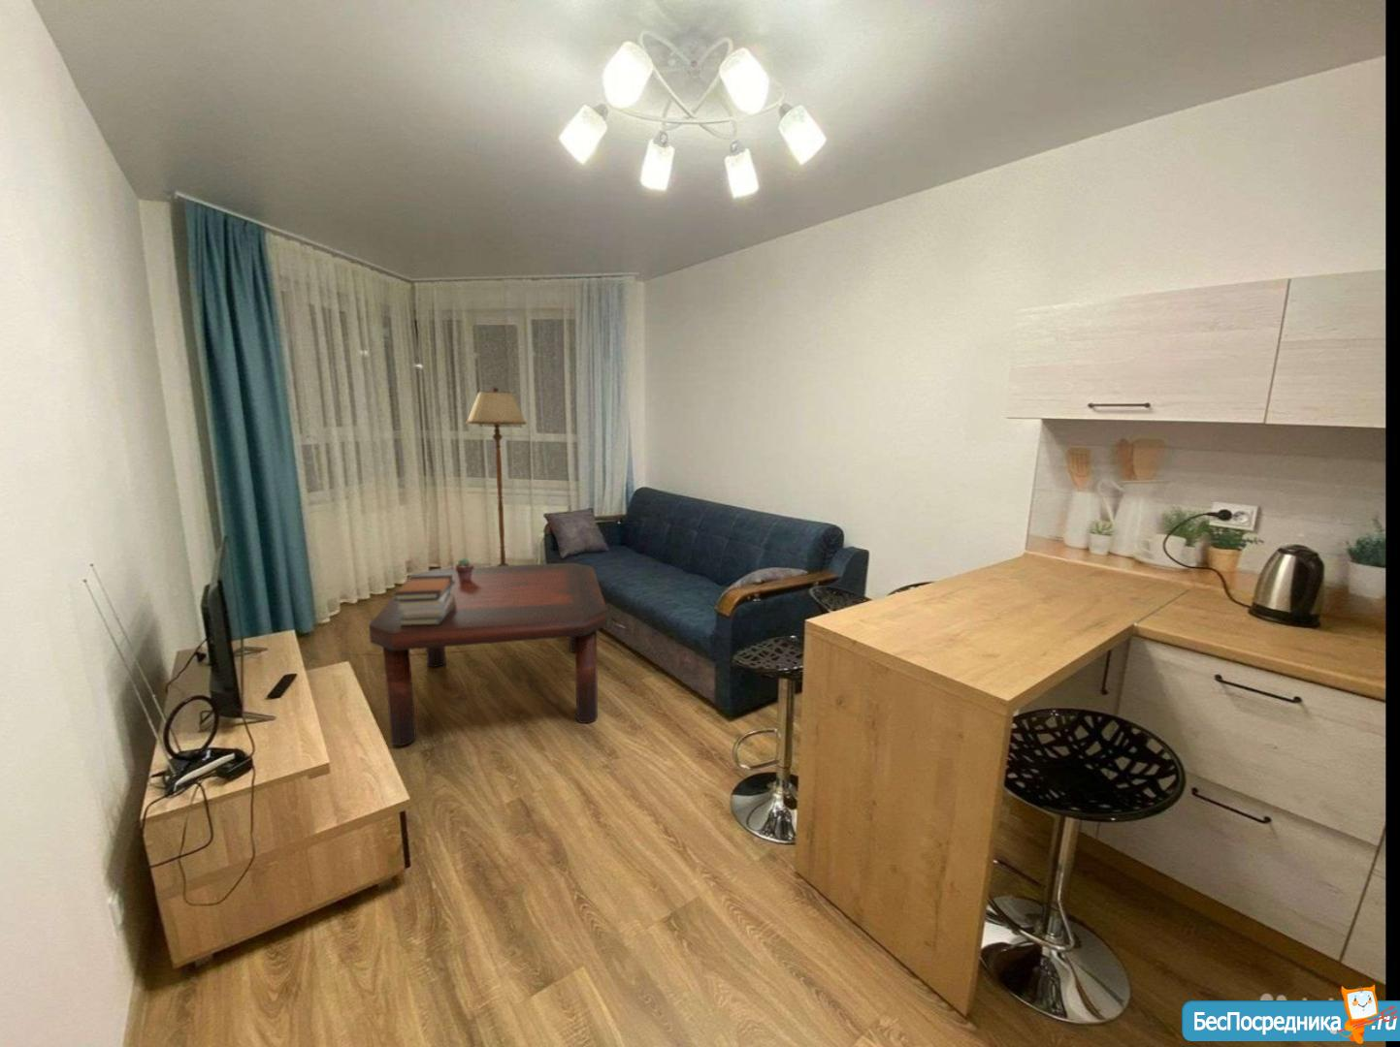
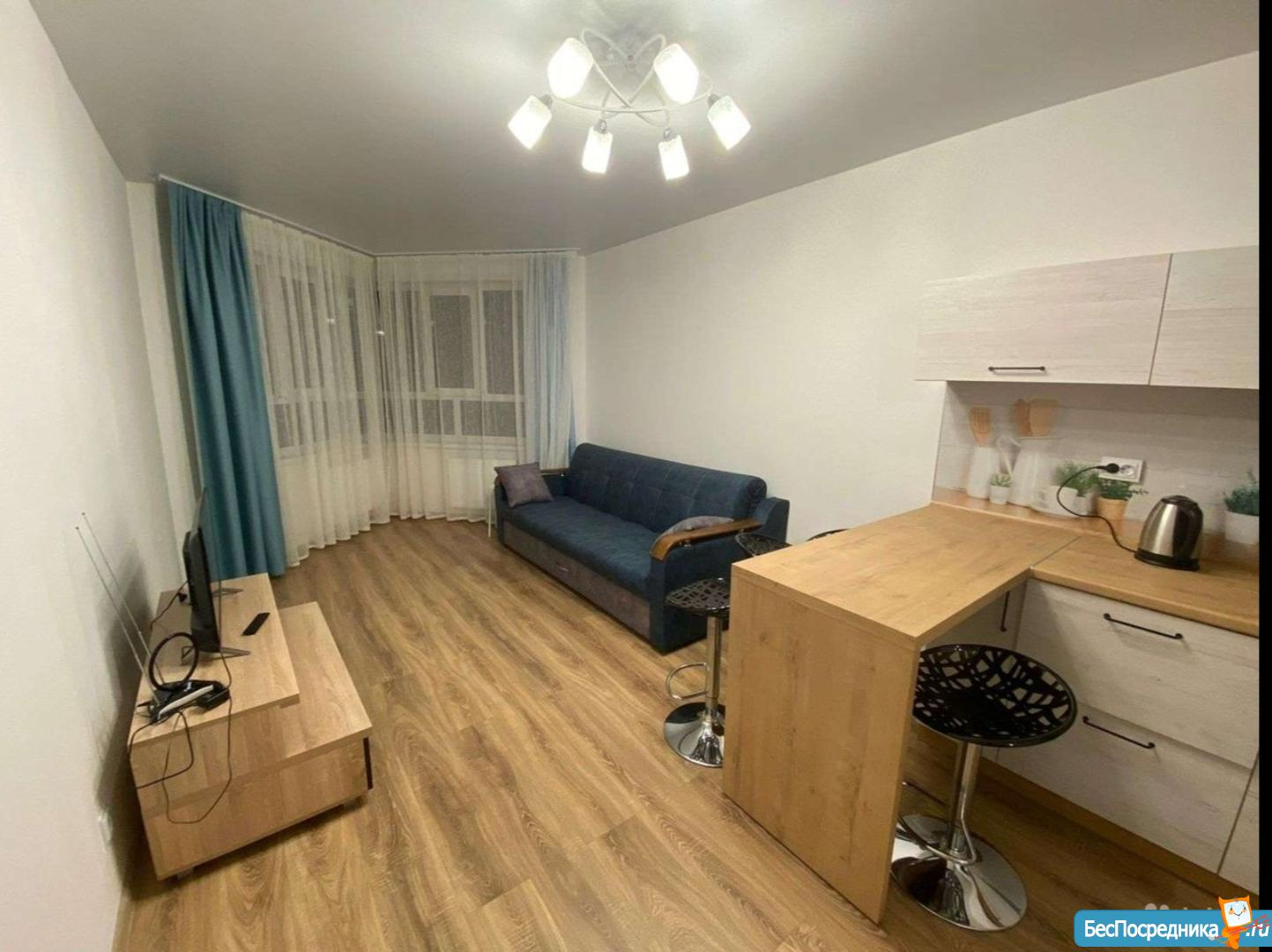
- book stack (426, 599)
- potted succulent (464, 569)
- coffee table (503, 639)
- floor lamp (499, 487)
